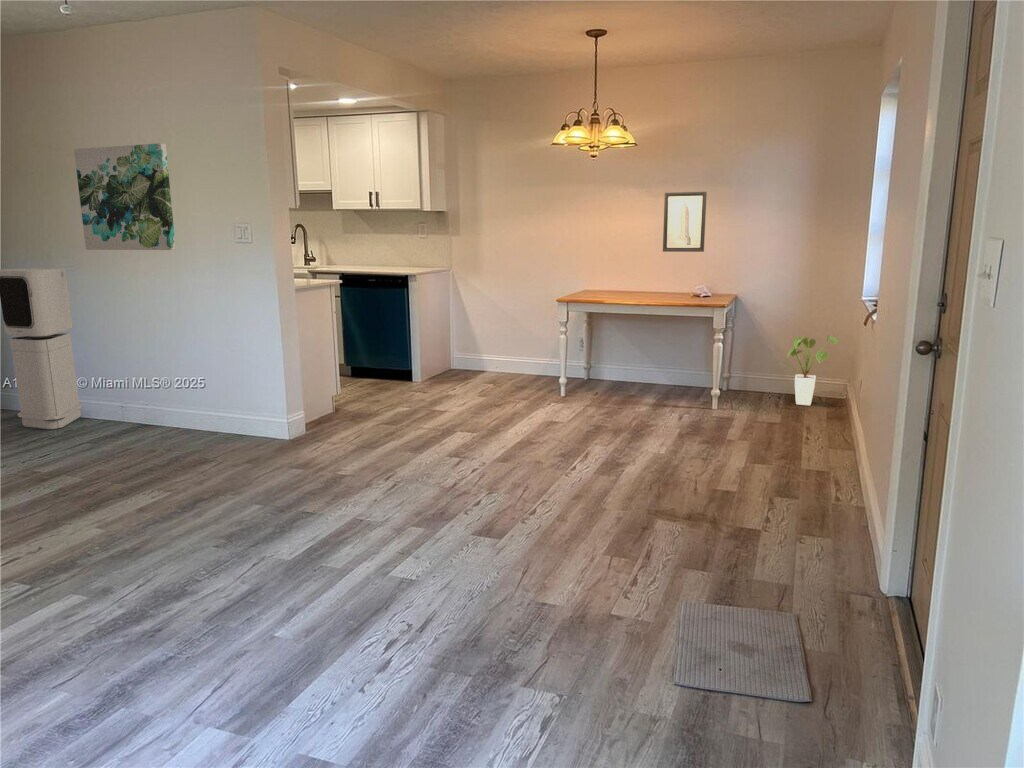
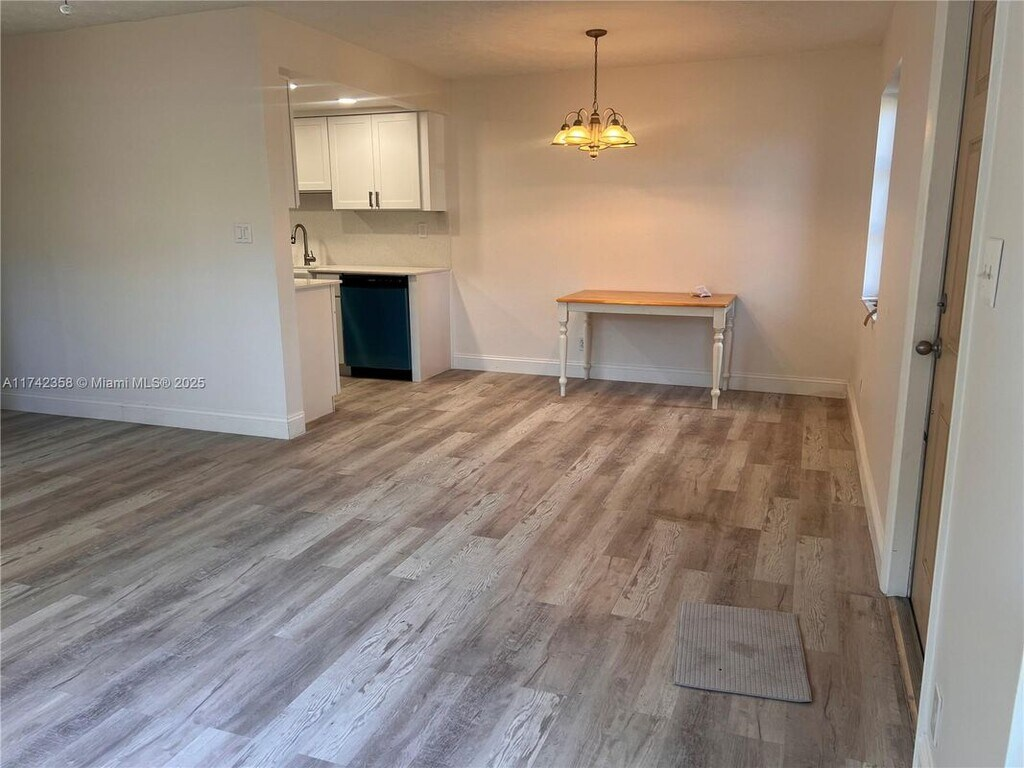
- wall art (684, 222)
- air purifier (48, 346)
- wall art (124, 198)
- house plant (809, 369)
